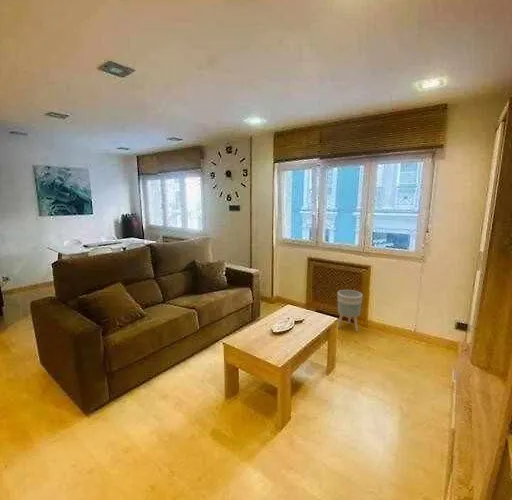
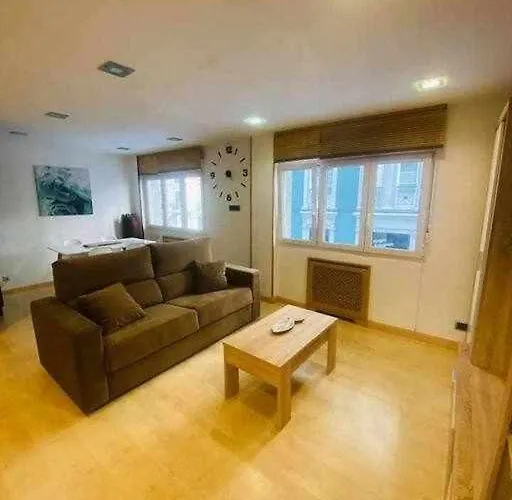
- planter (349, 310)
